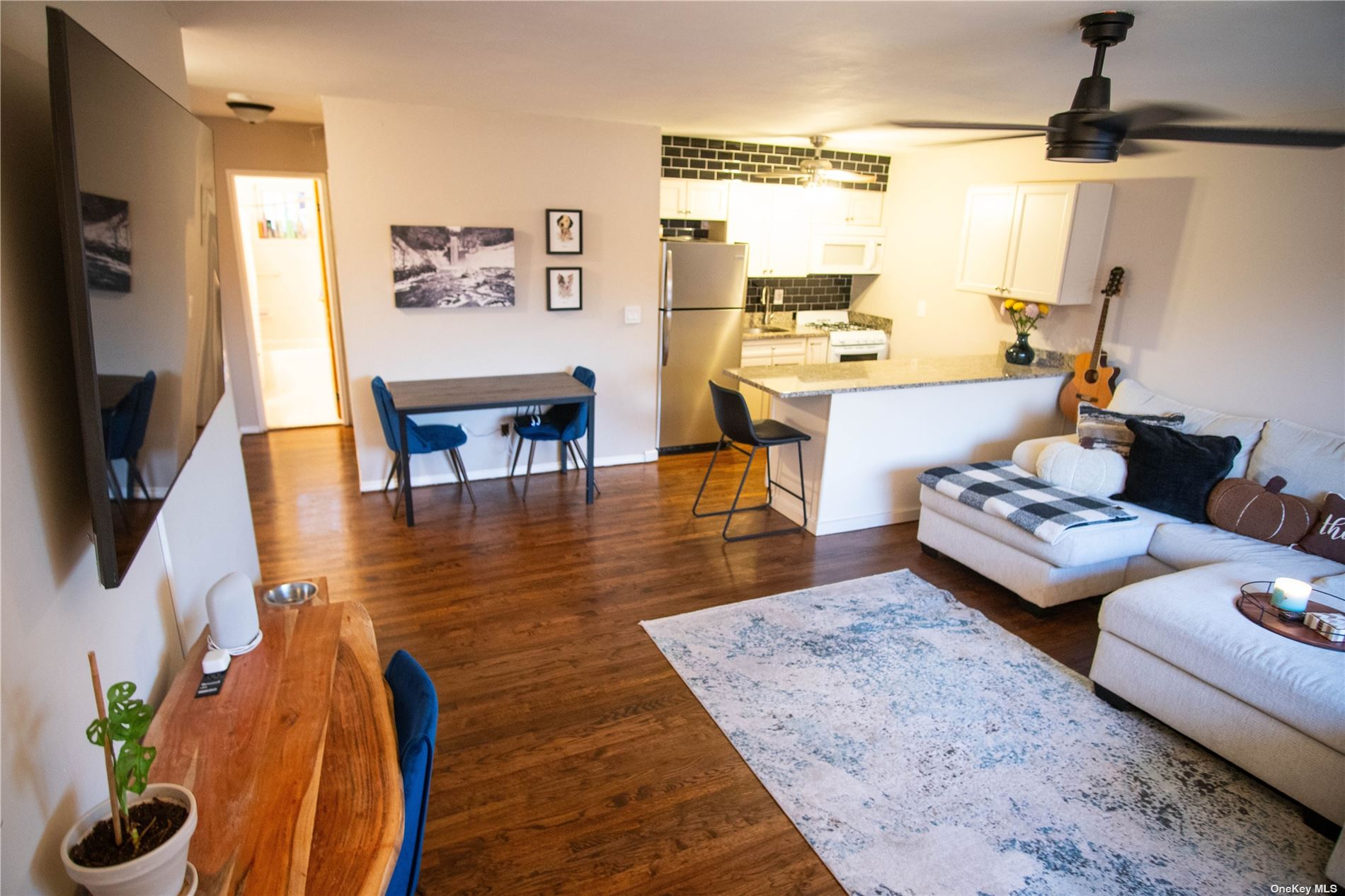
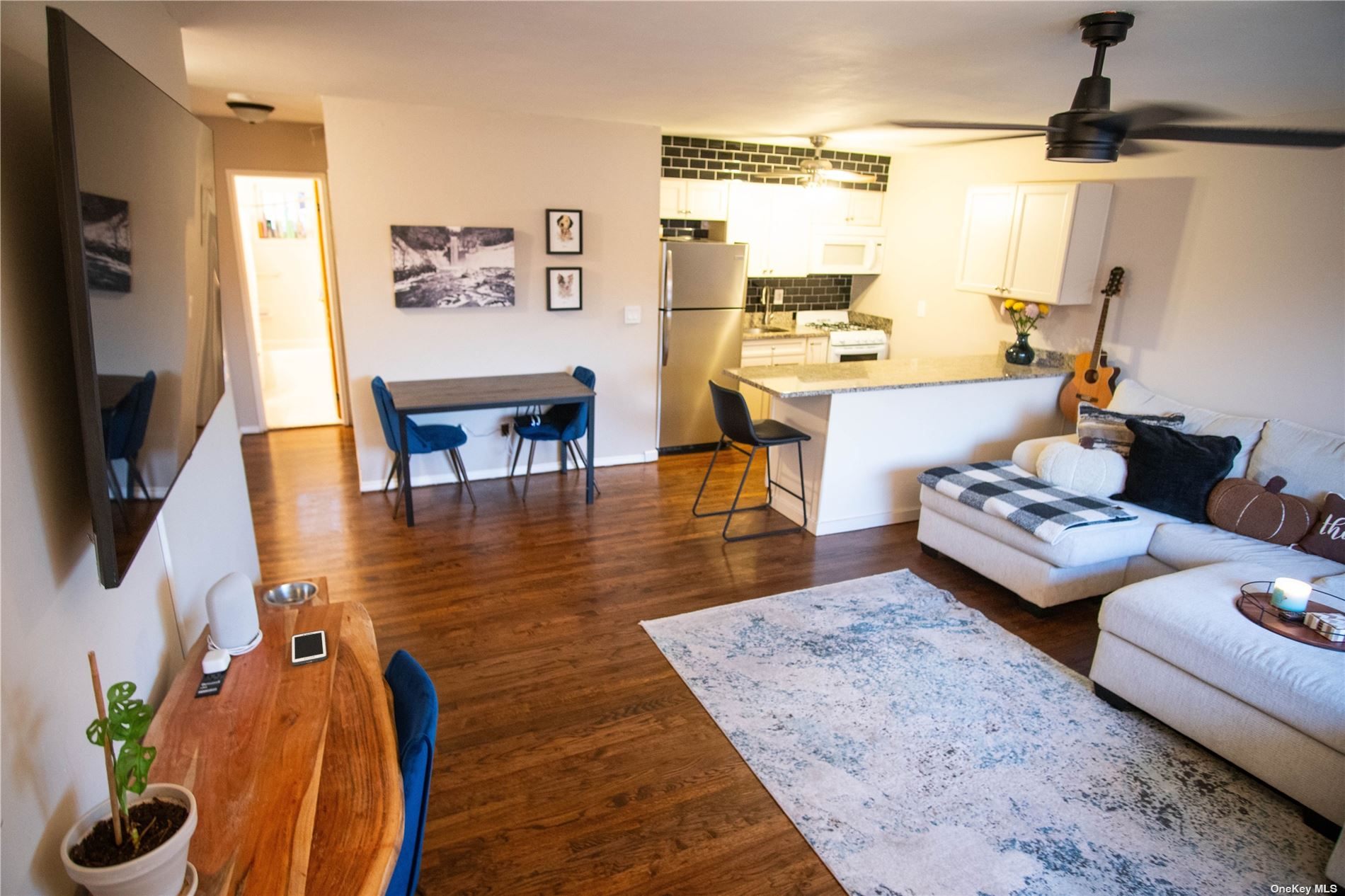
+ cell phone (309, 647)
